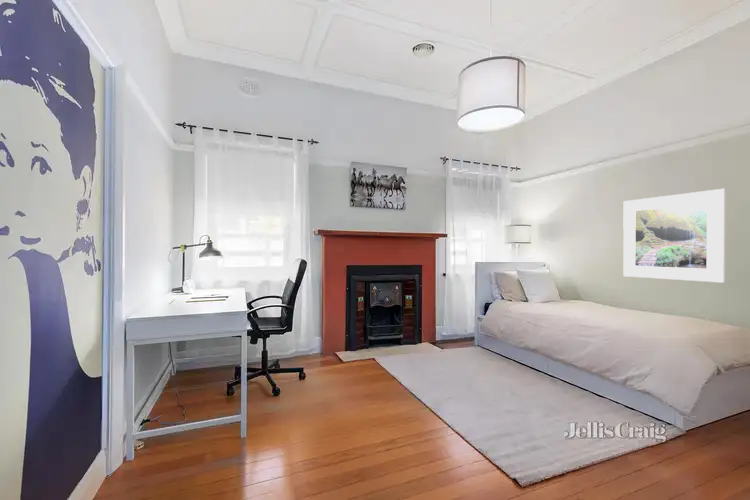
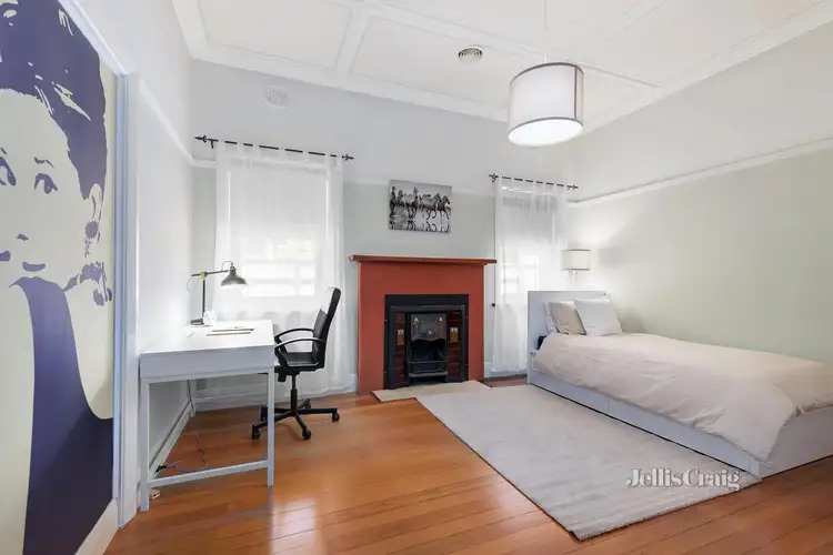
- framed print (668, 237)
